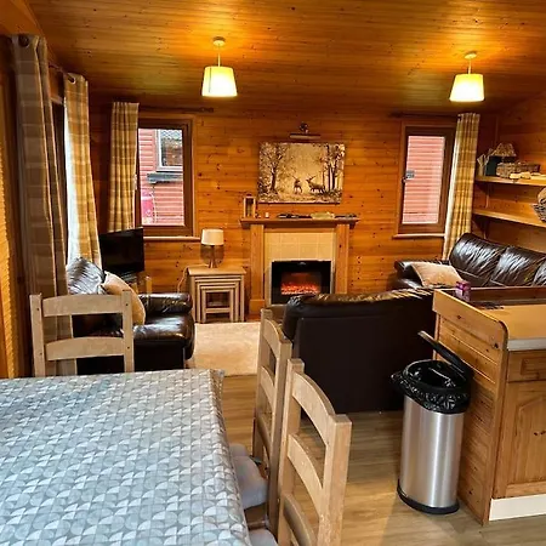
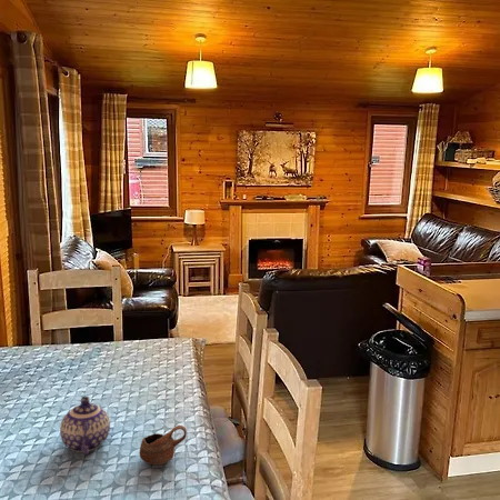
+ teapot (84, 422)
+ cup (161, 444)
